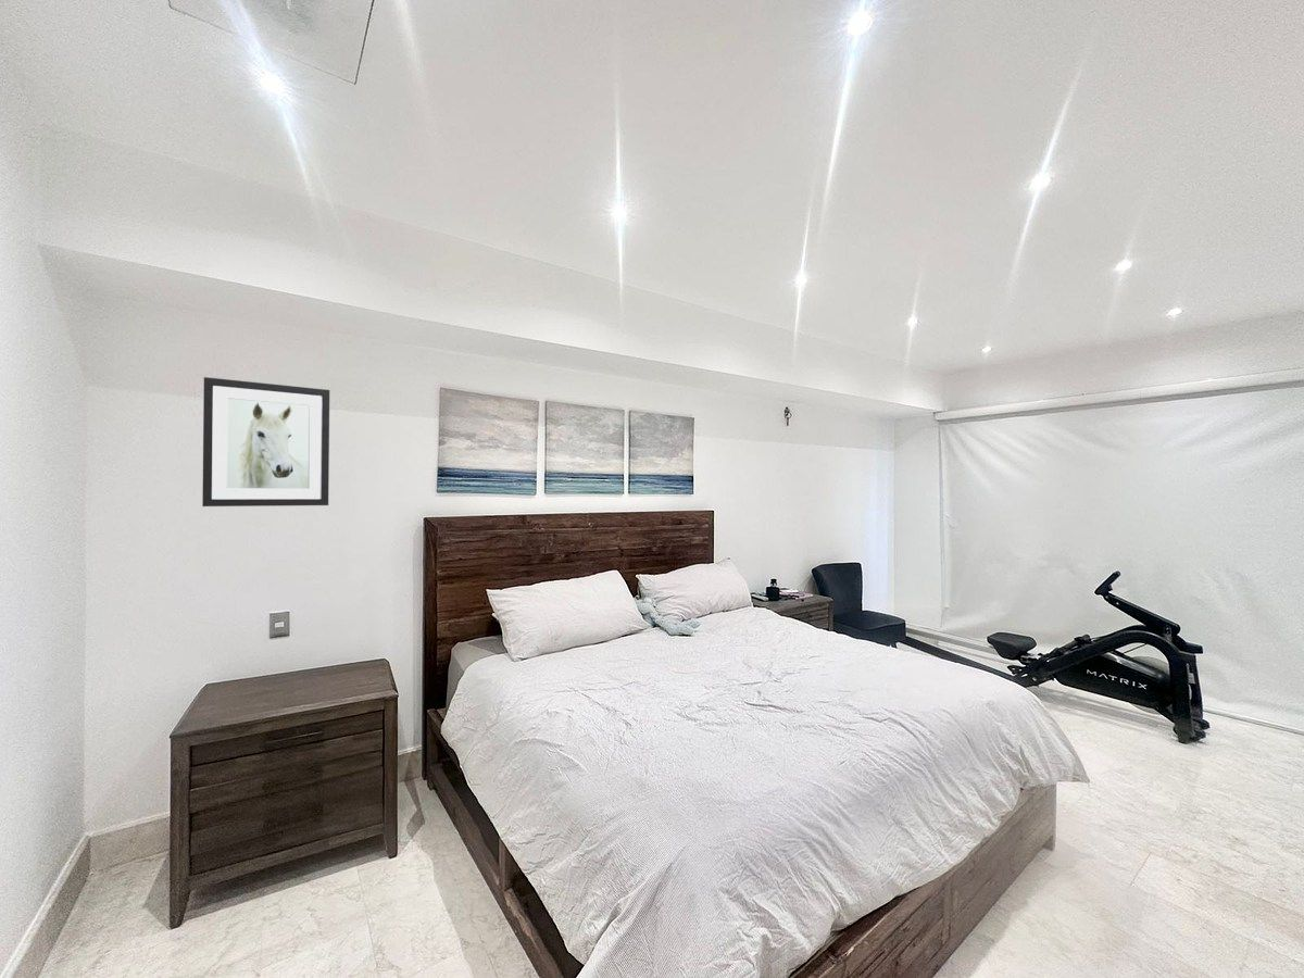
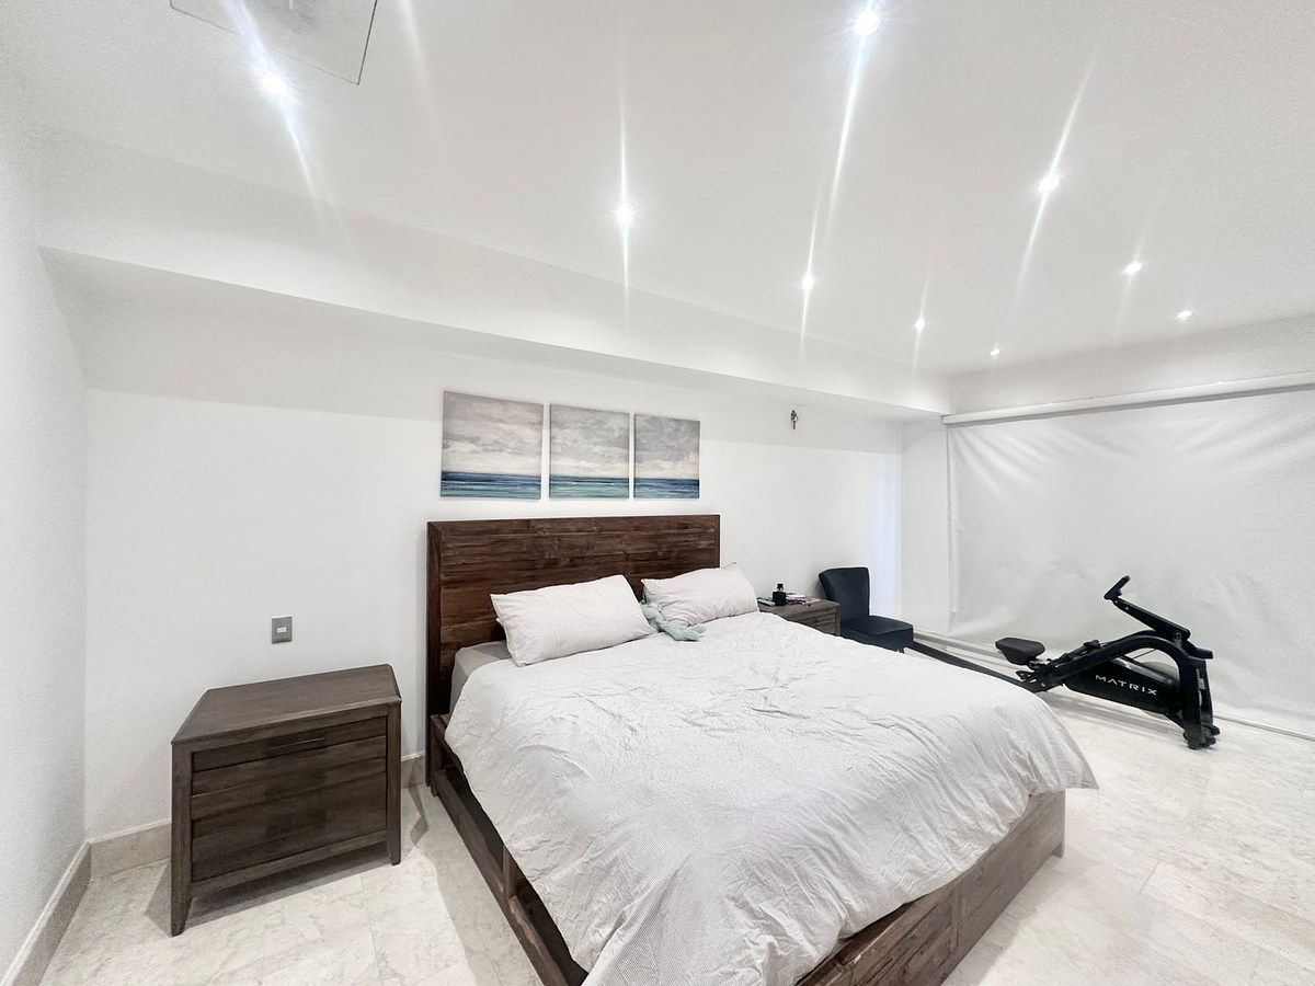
- wall art (269, 444)
